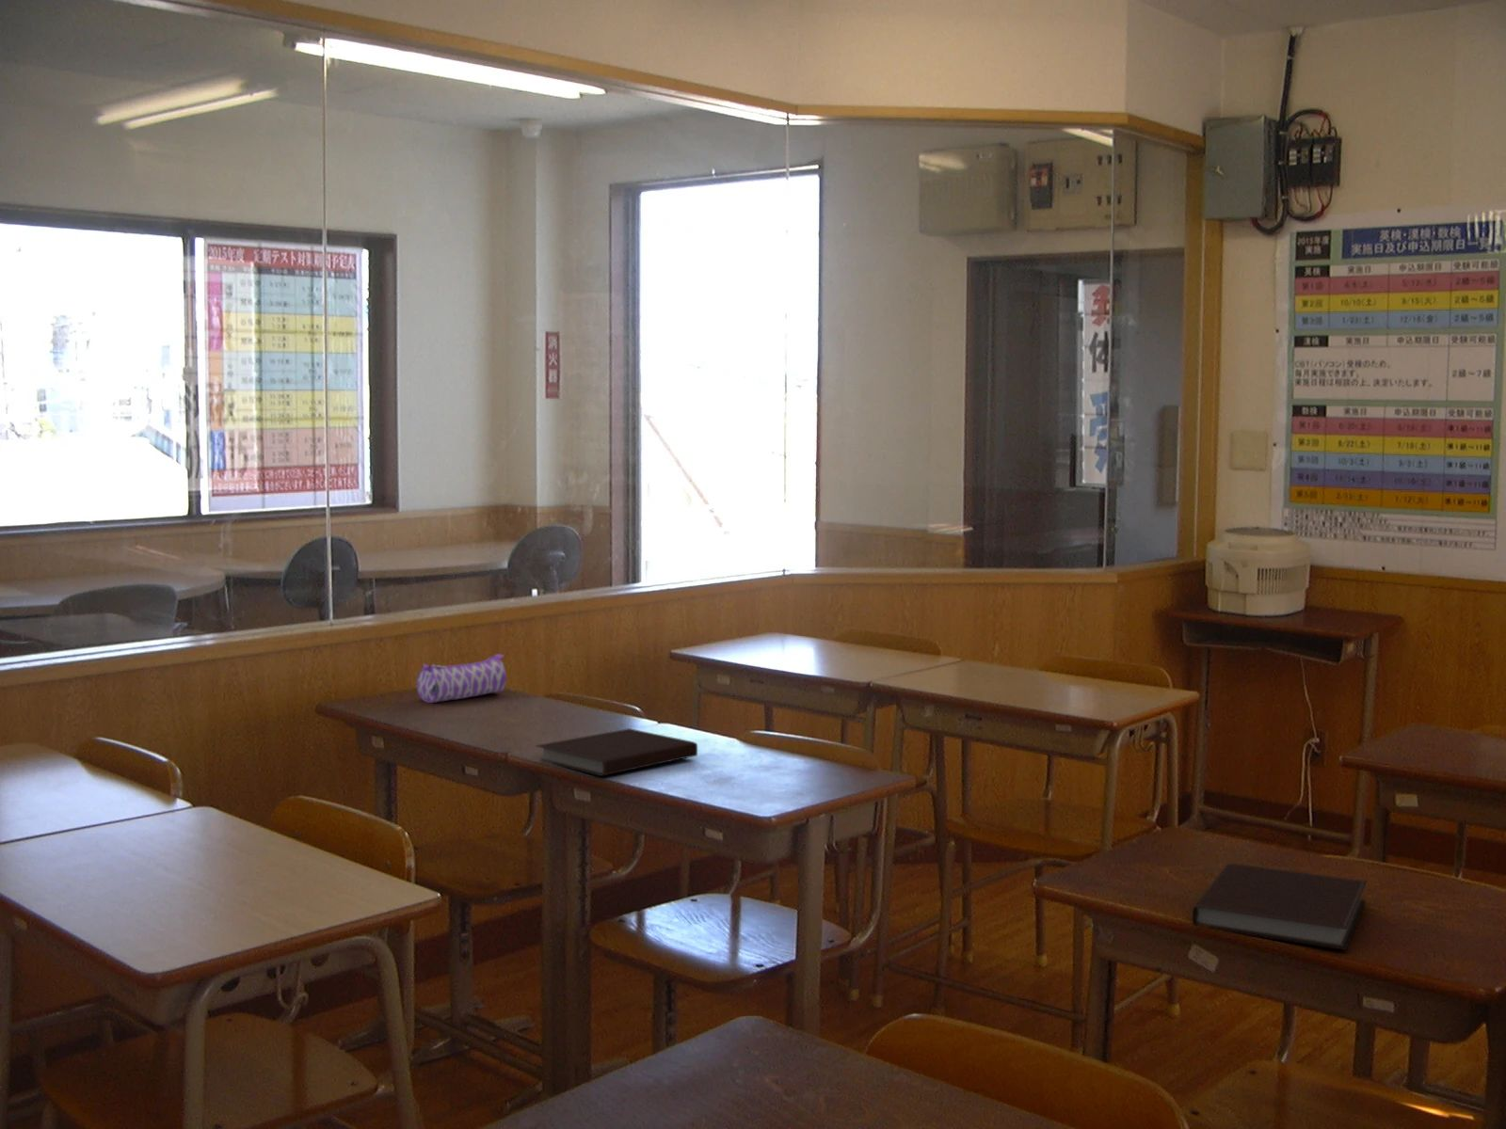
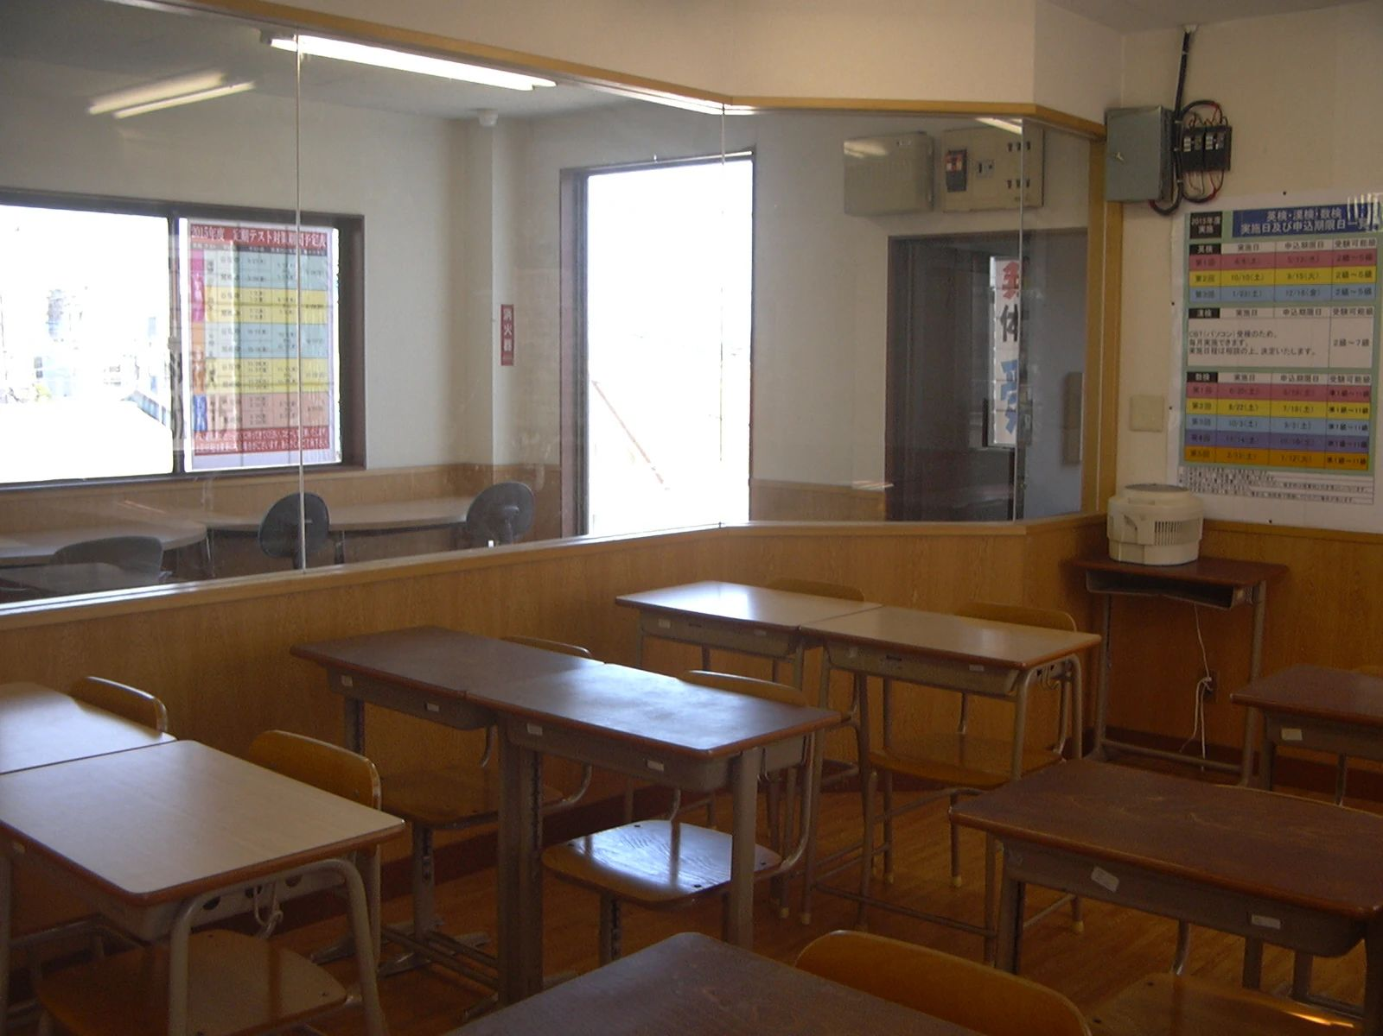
- pencil case (461, 678)
- notebook (1281, 902)
- notebook (617, 751)
